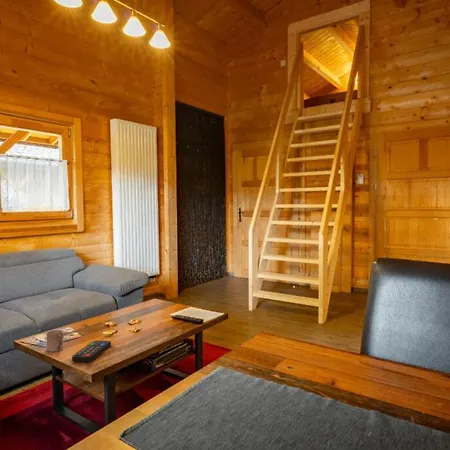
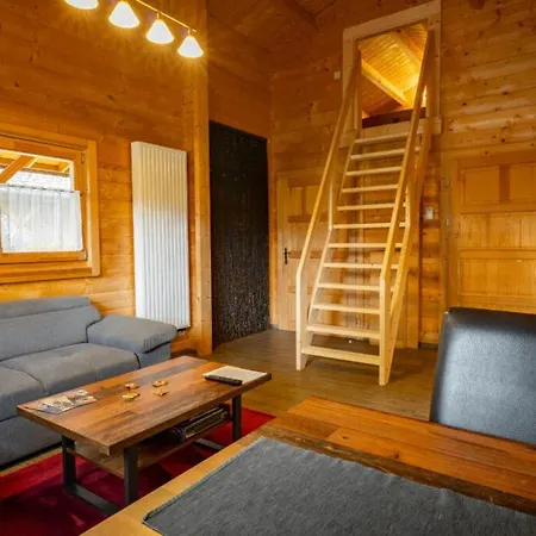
- cup (56, 341)
- remote control (92, 350)
